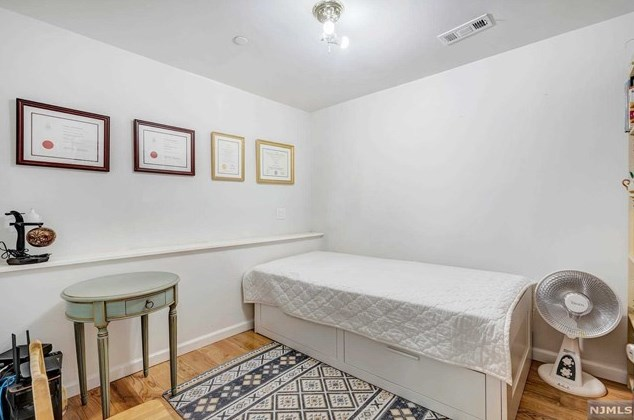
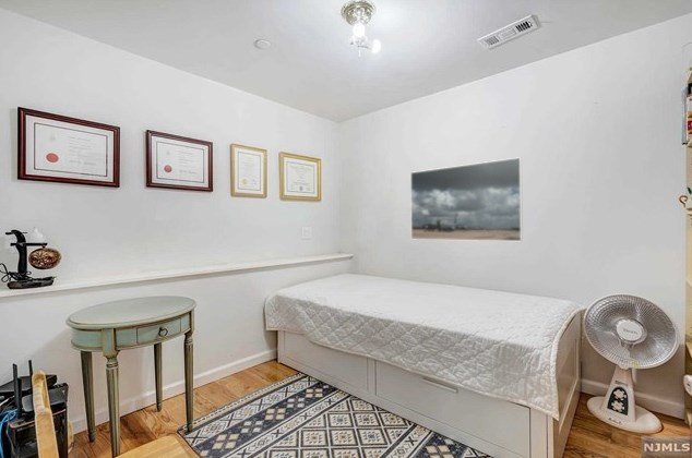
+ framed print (460, 203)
